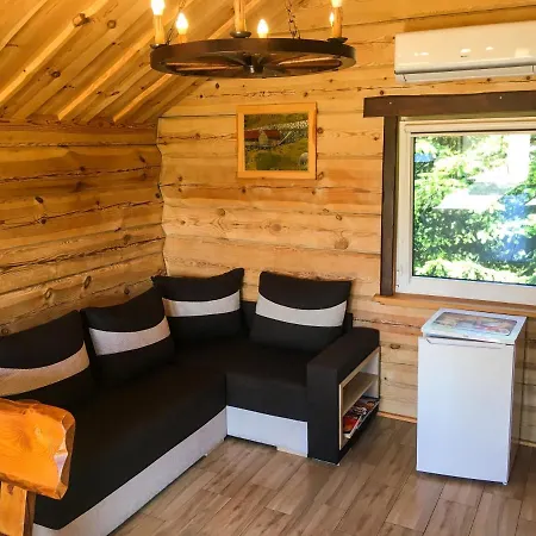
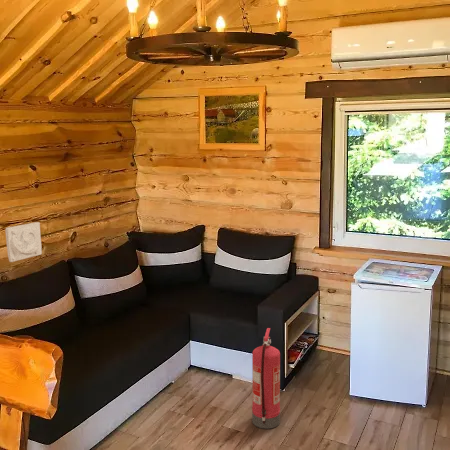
+ fire extinguisher (265, 379)
+ wall ornament (25, 241)
